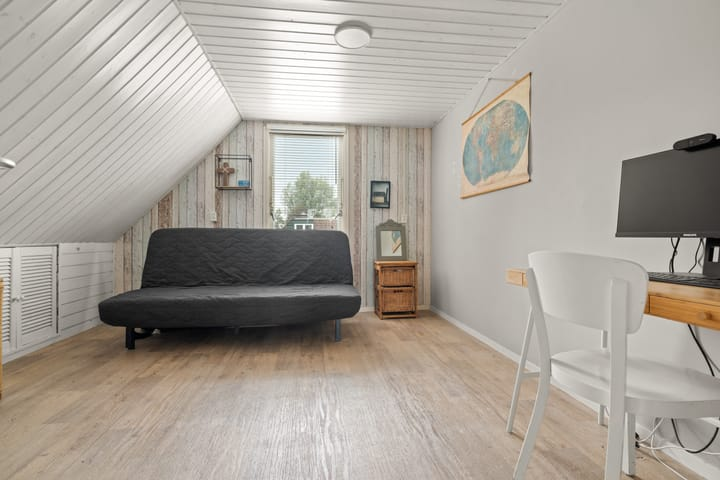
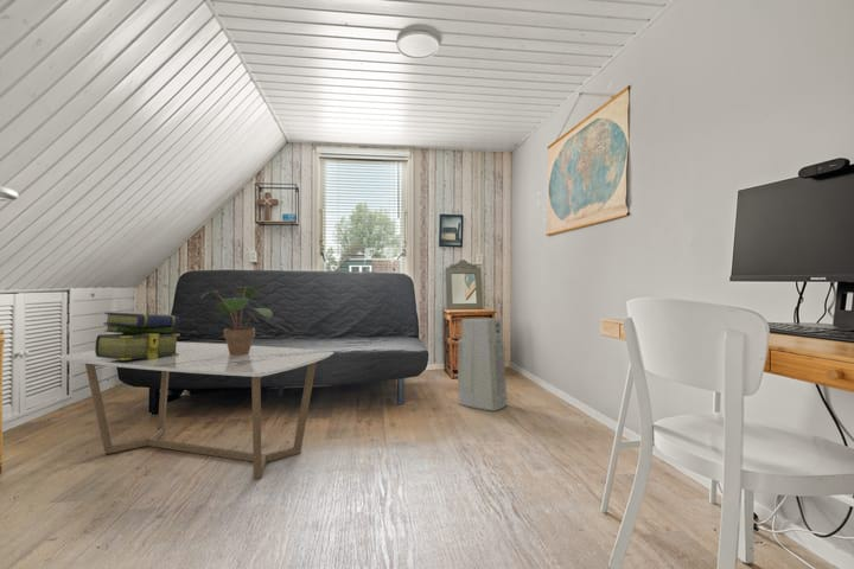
+ coffee table (209, 373)
+ stack of books (140, 333)
+ potted plant (240, 319)
+ air purifier (480, 360)
